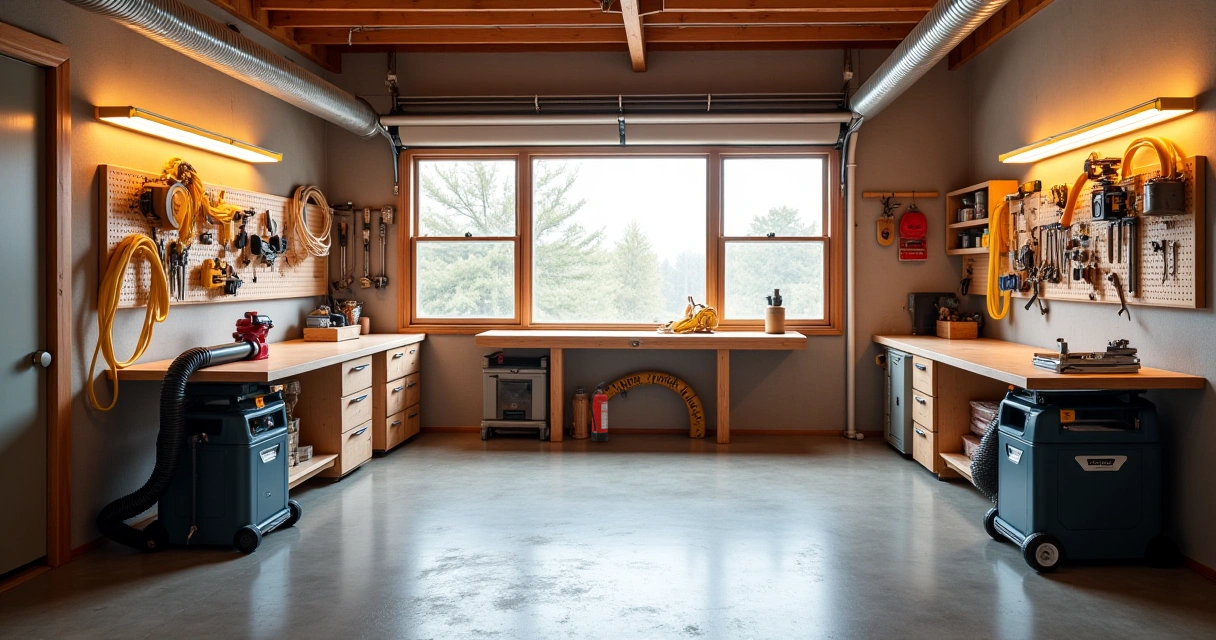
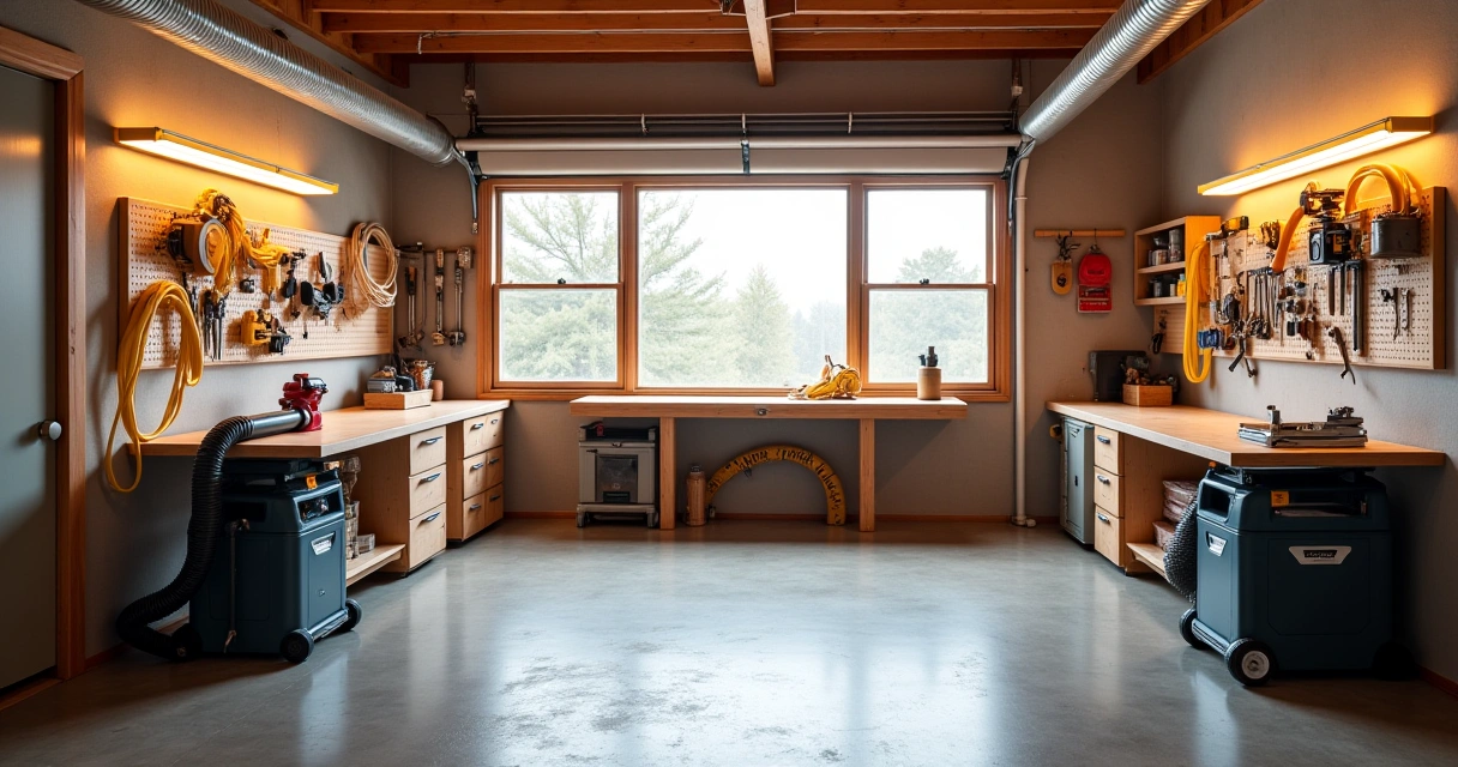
- fire extinguisher (598, 412)
